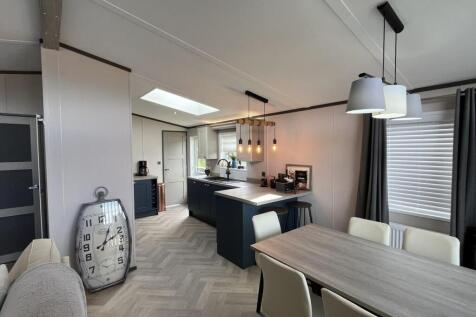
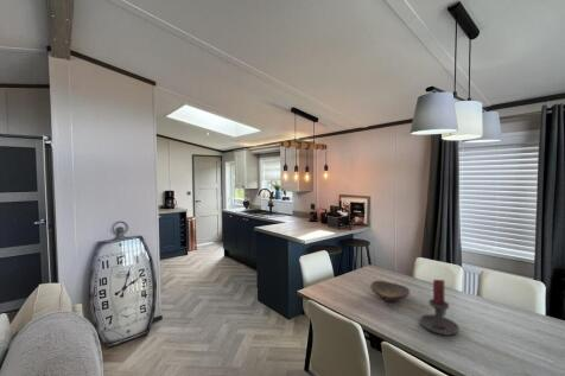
+ decorative bowl (389, 292)
+ candle holder (439, 301)
